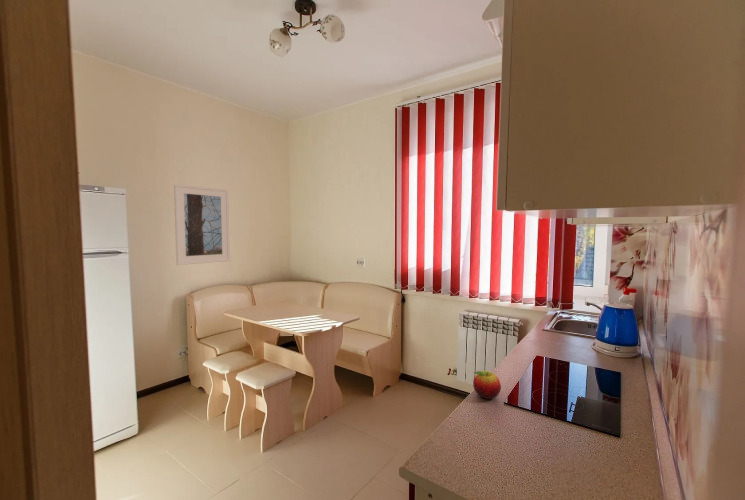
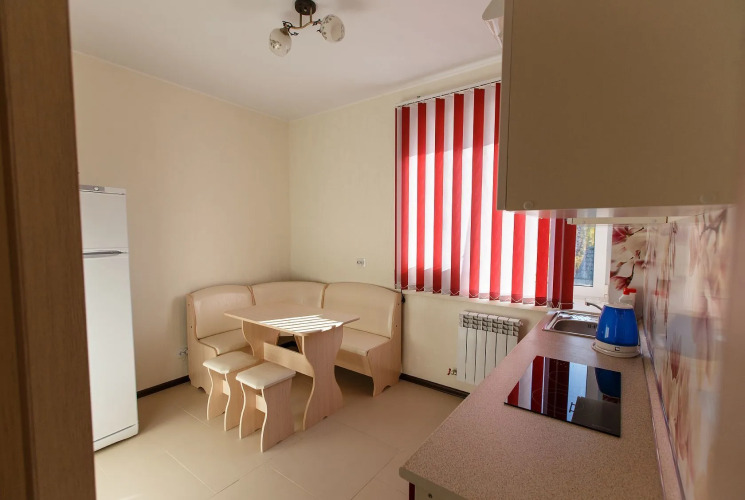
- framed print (203, 225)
- fruit (486, 383)
